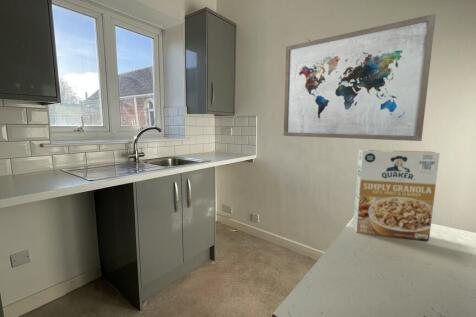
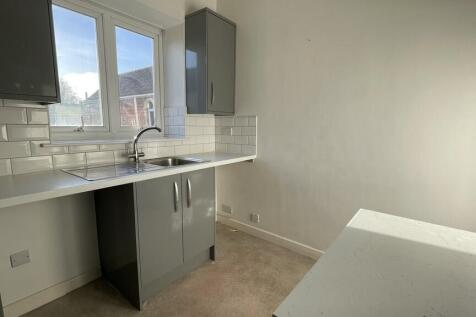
- cereal box (392, 193)
- wall art (344, 87)
